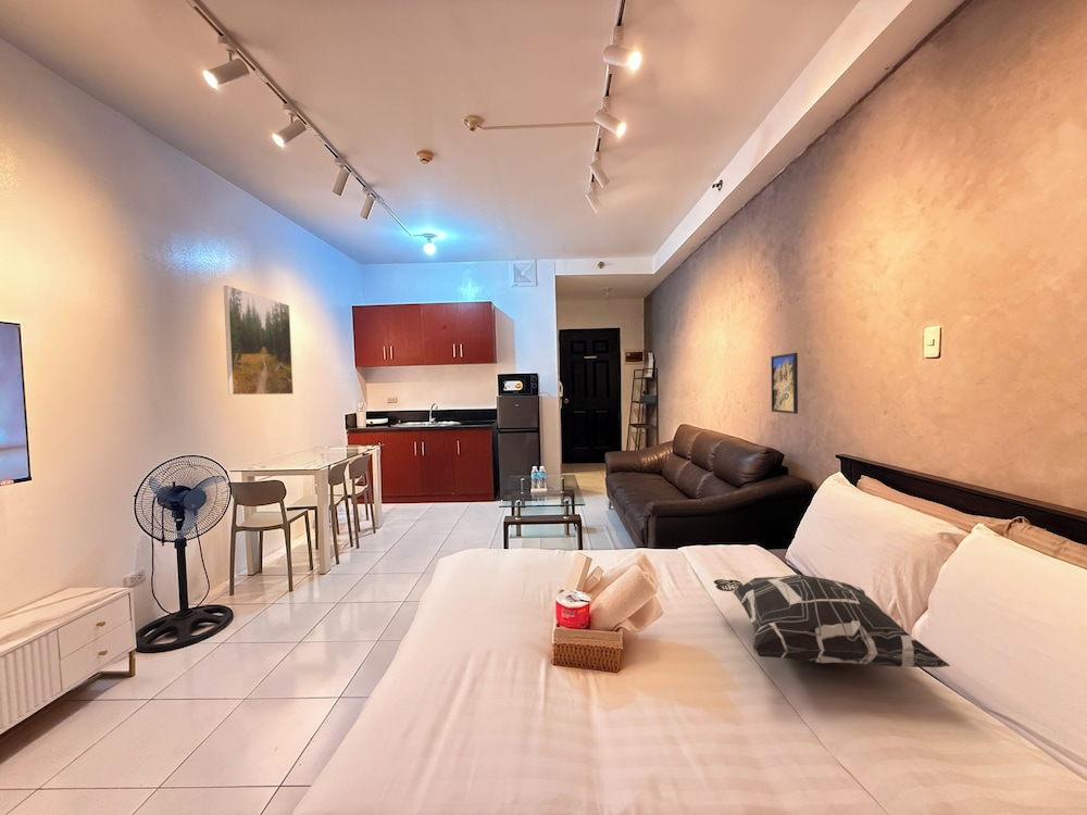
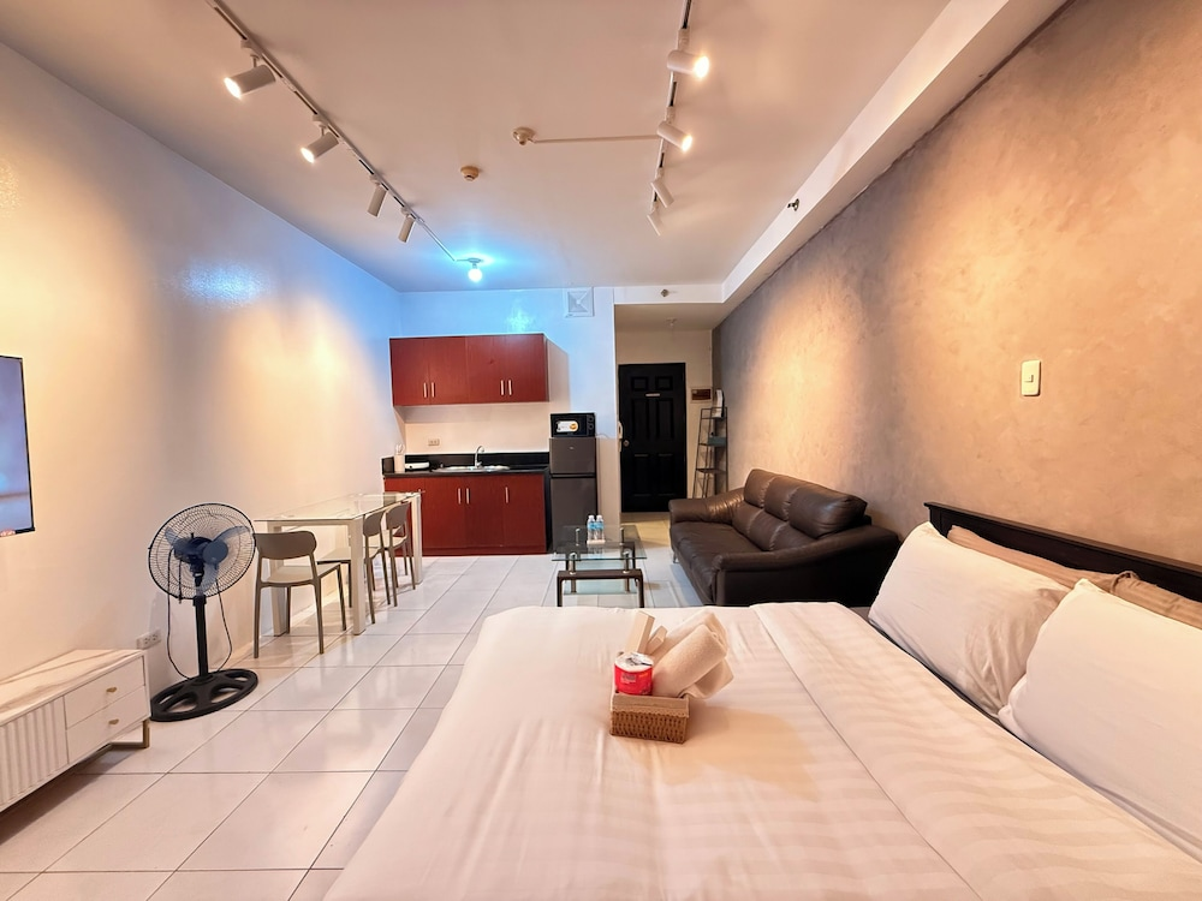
- decorative pillow (809, 614)
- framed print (262, 346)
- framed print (784, 384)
